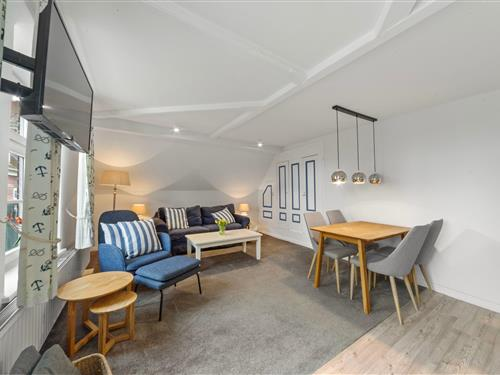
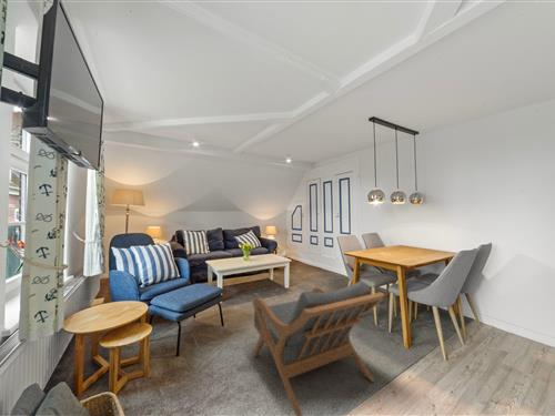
+ armchair (310, 322)
